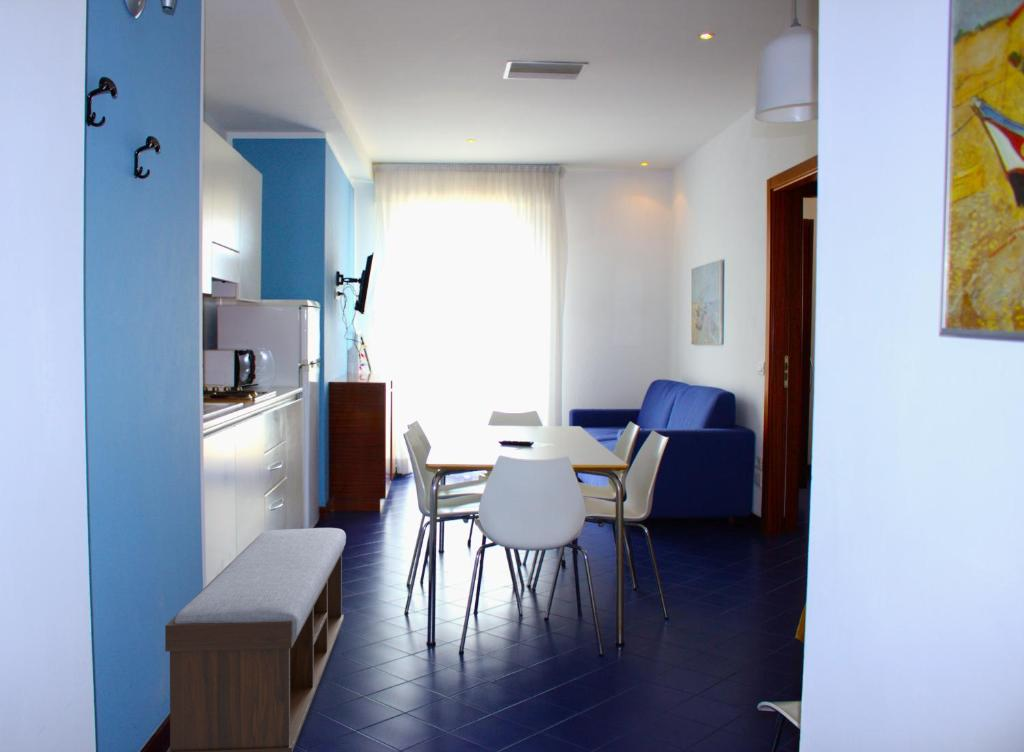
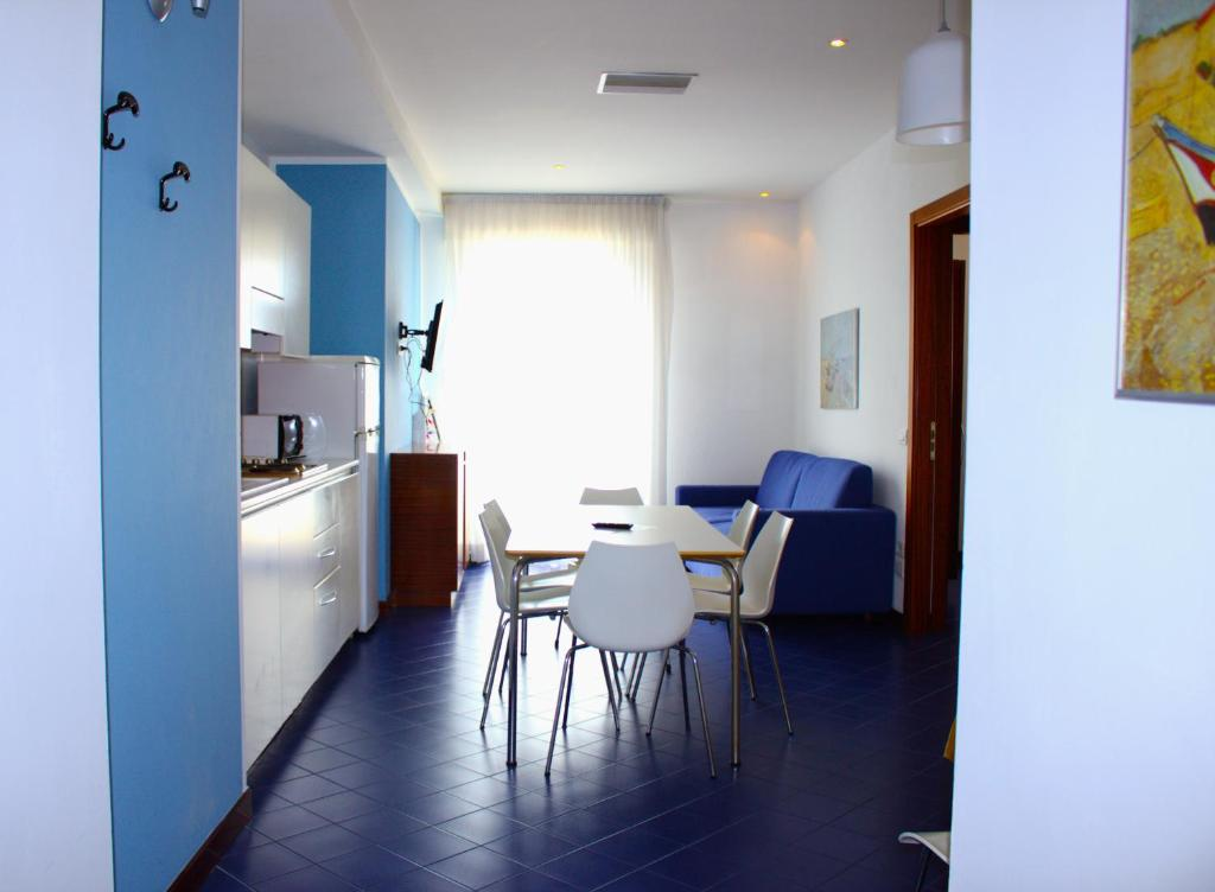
- bench (275, 623)
